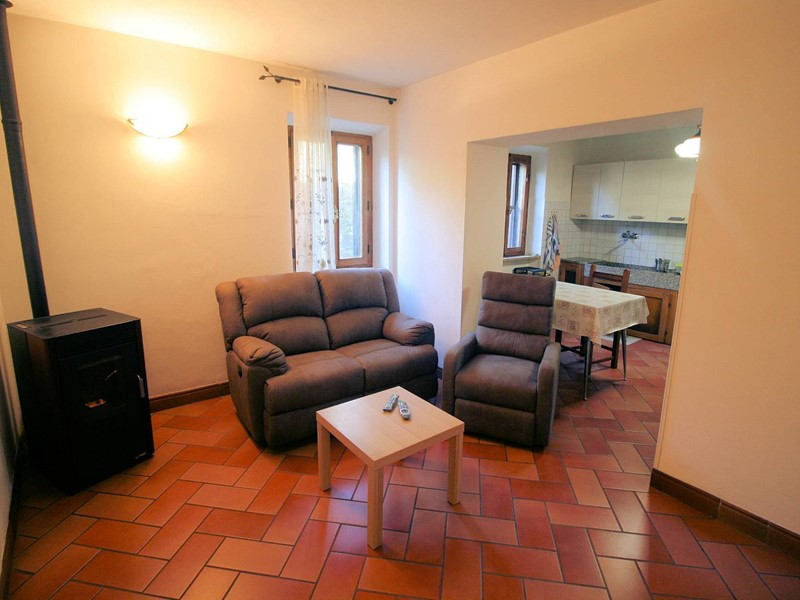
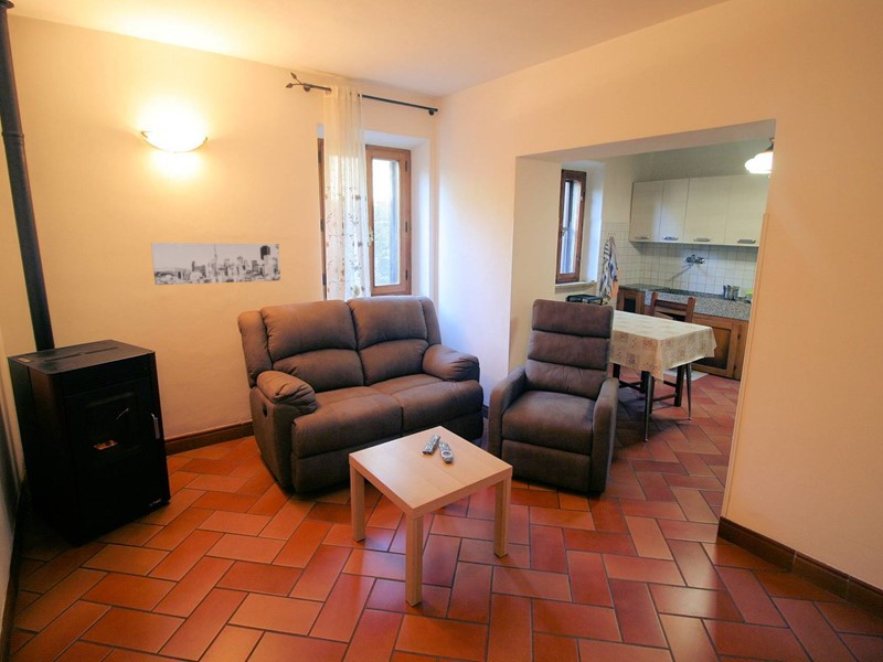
+ wall art (220, 263)
